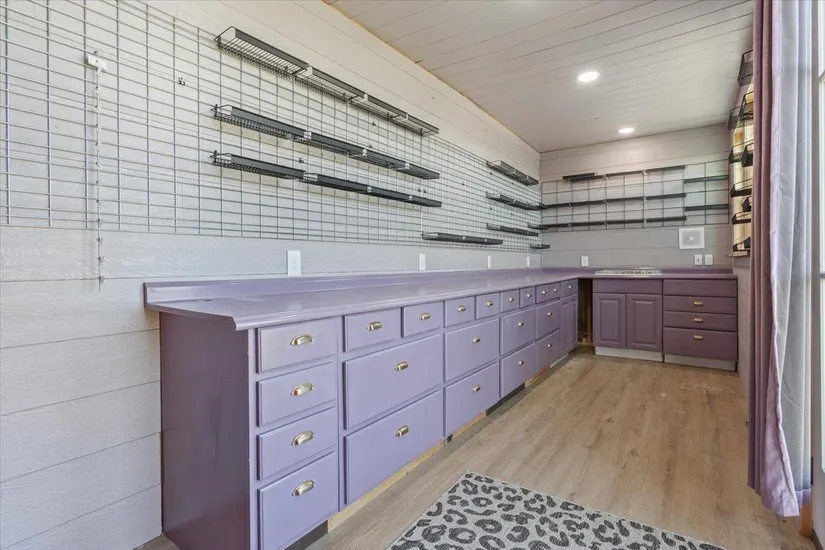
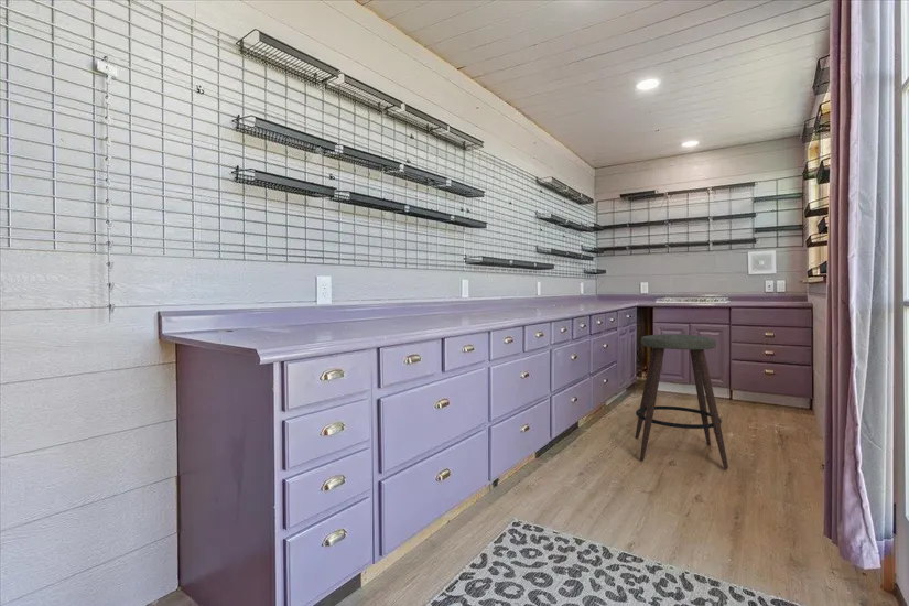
+ bar stool (677, 407)
